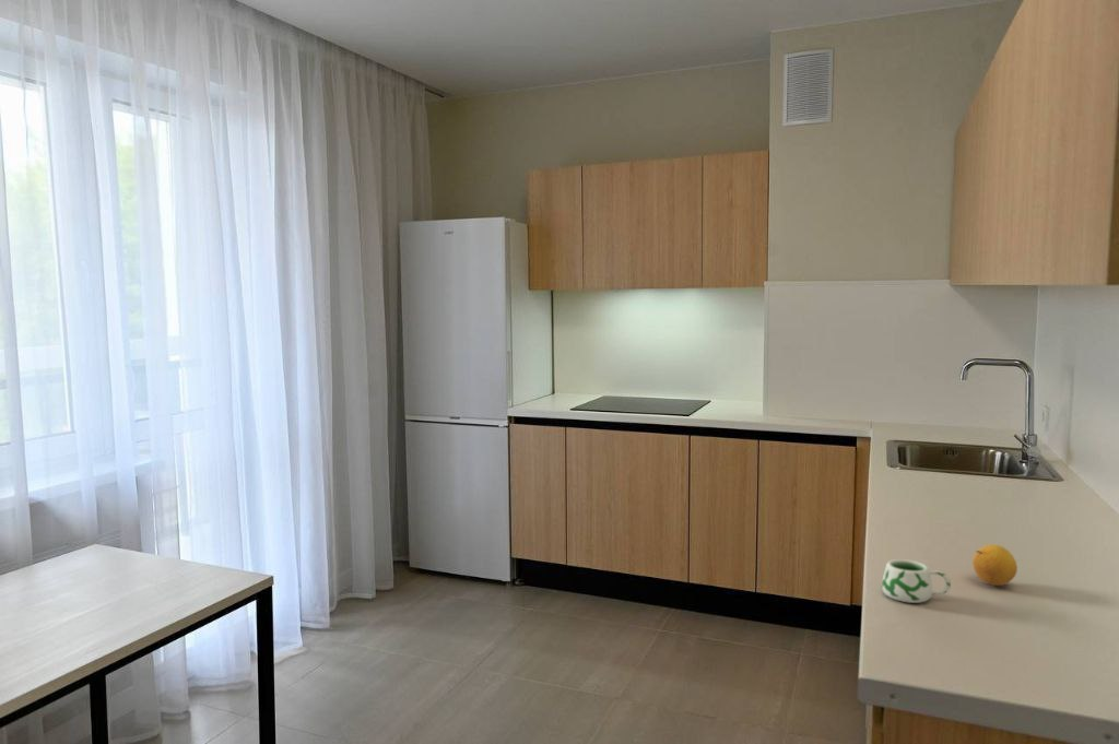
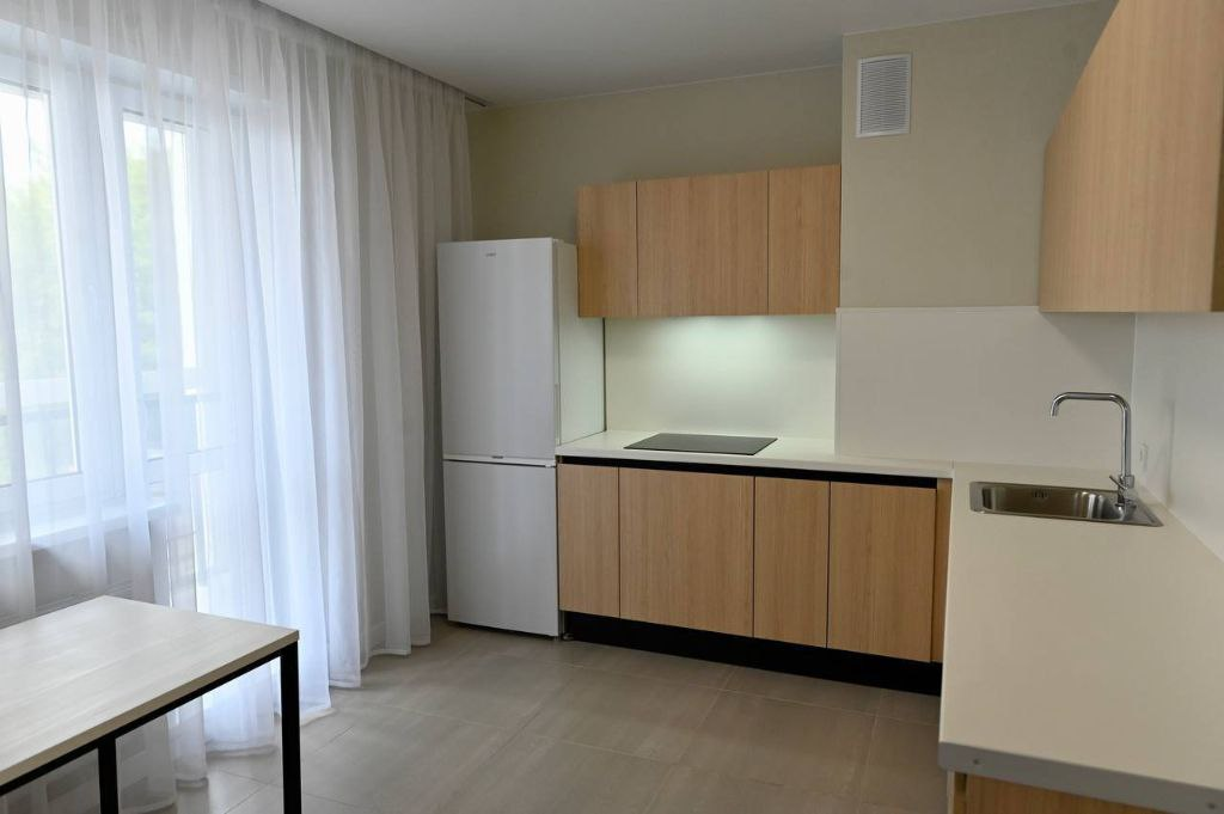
- fruit (994, 565)
- mug (915, 581)
